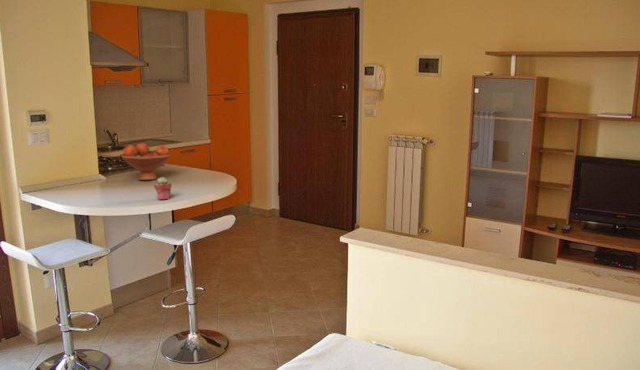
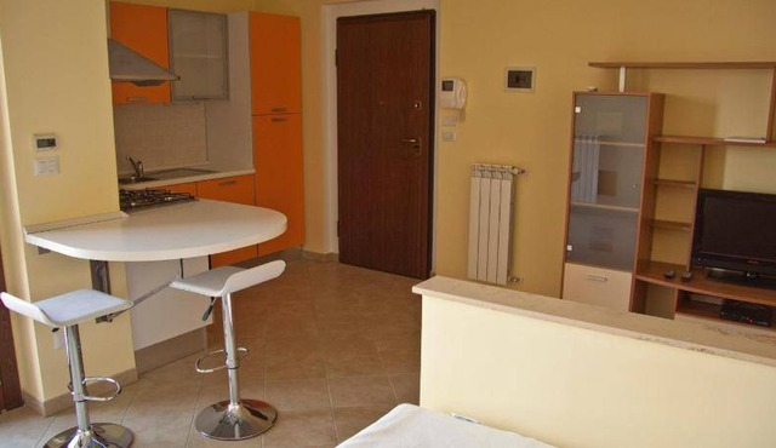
- fruit bowl (146, 162)
- potted succulent (163, 187)
